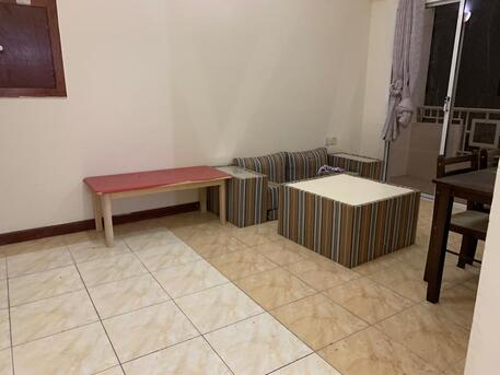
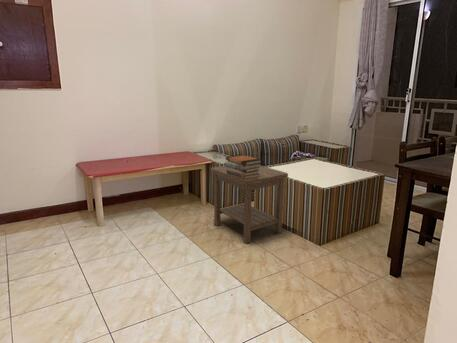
+ side table (247, 200)
+ book stack (242, 166)
